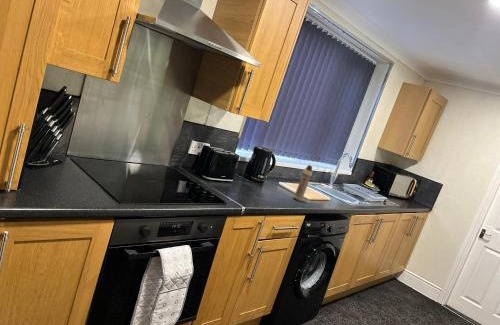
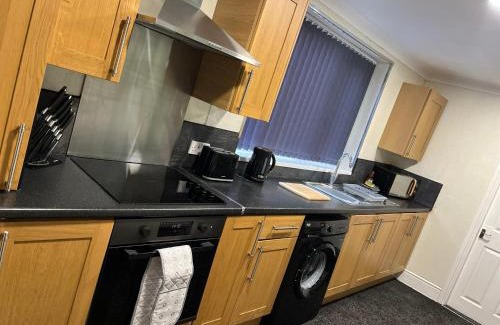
- spray bottle (303, 182)
